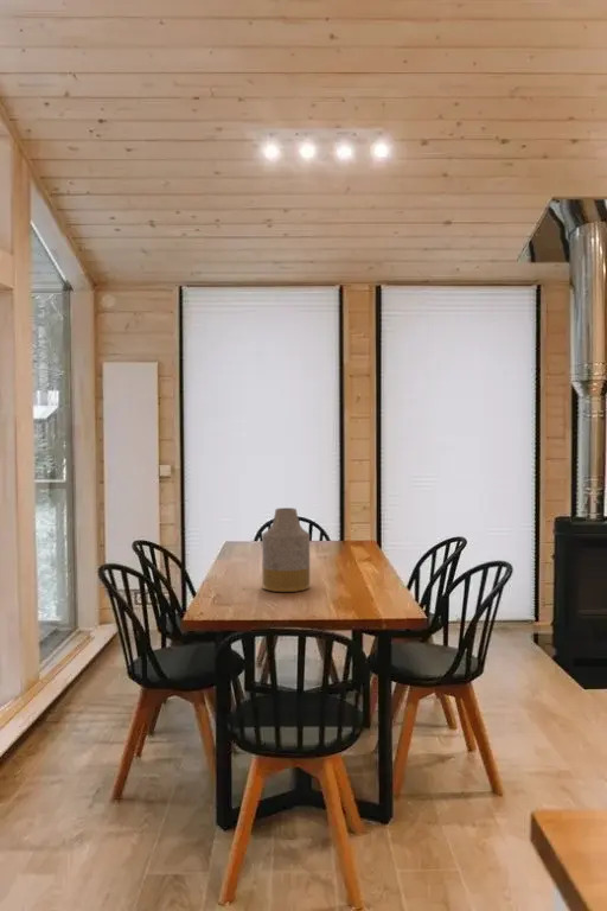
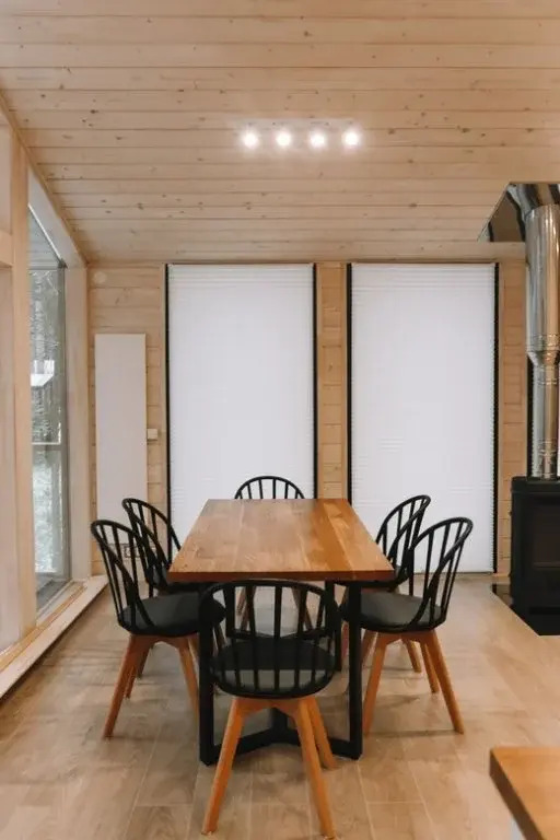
- vase (286, 548)
